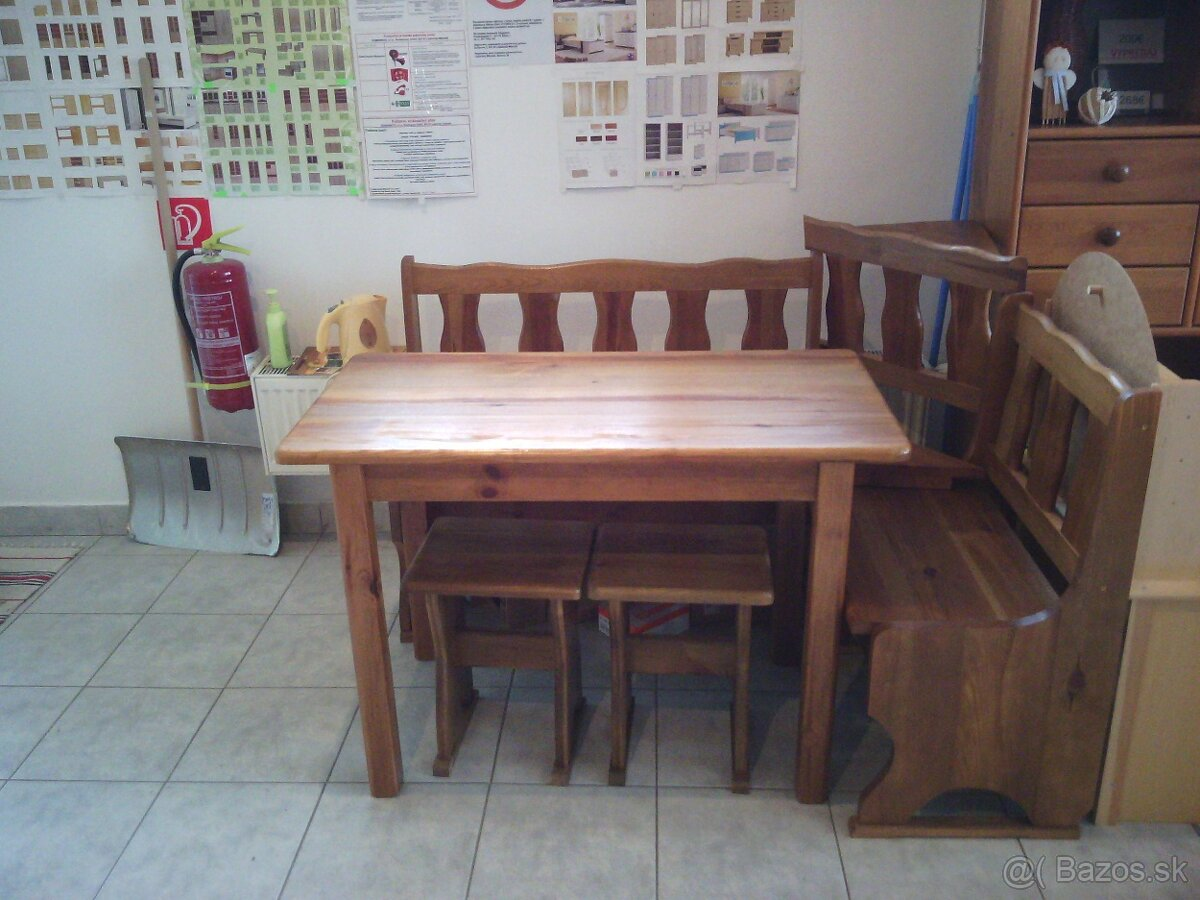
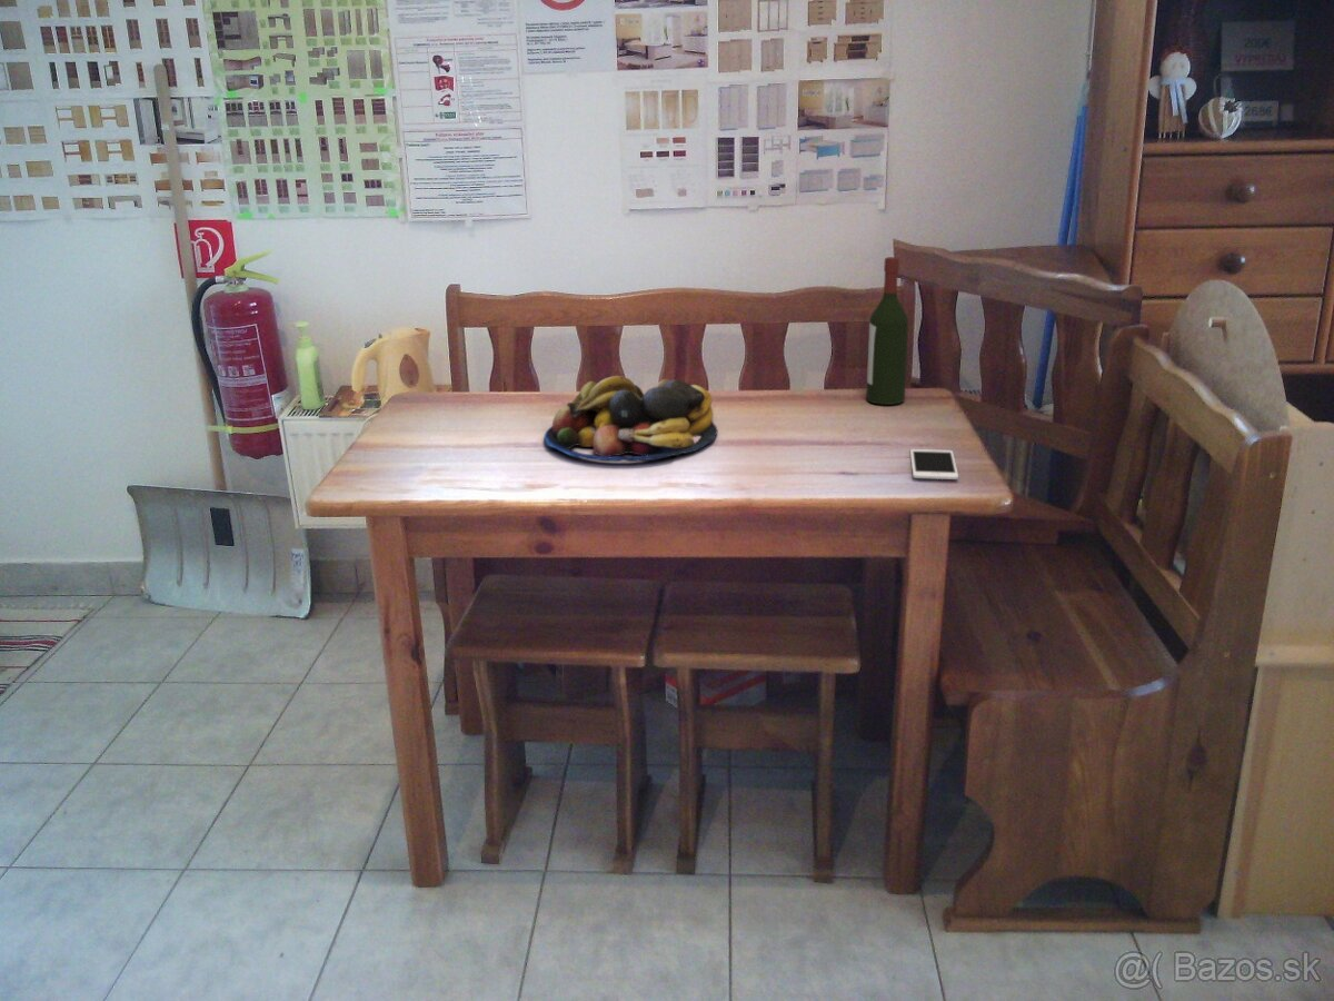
+ wine bottle (888, 330)
+ fruit bowl (628, 406)
+ cell phone (933, 464)
